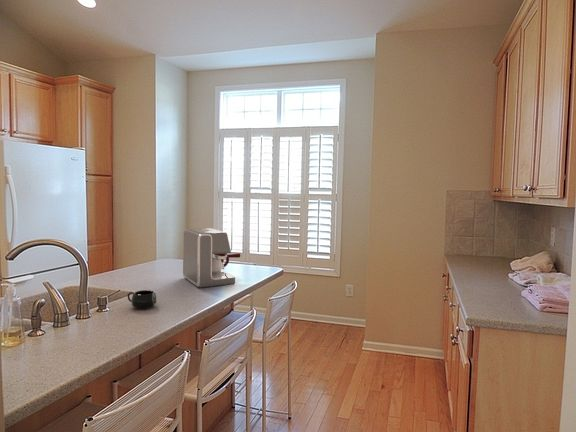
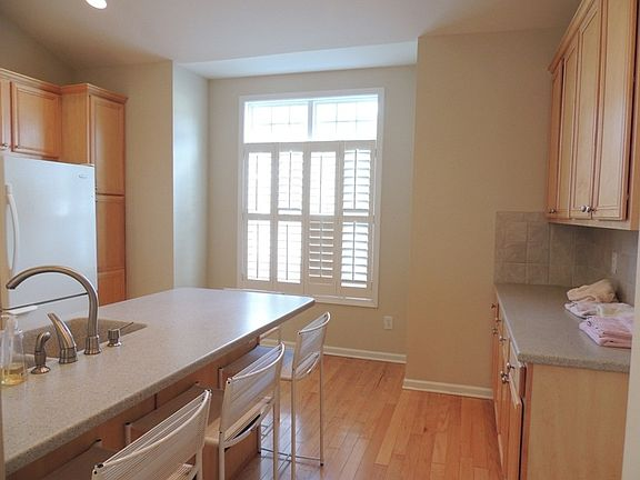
- mug (141, 299)
- coffee maker (207, 255)
